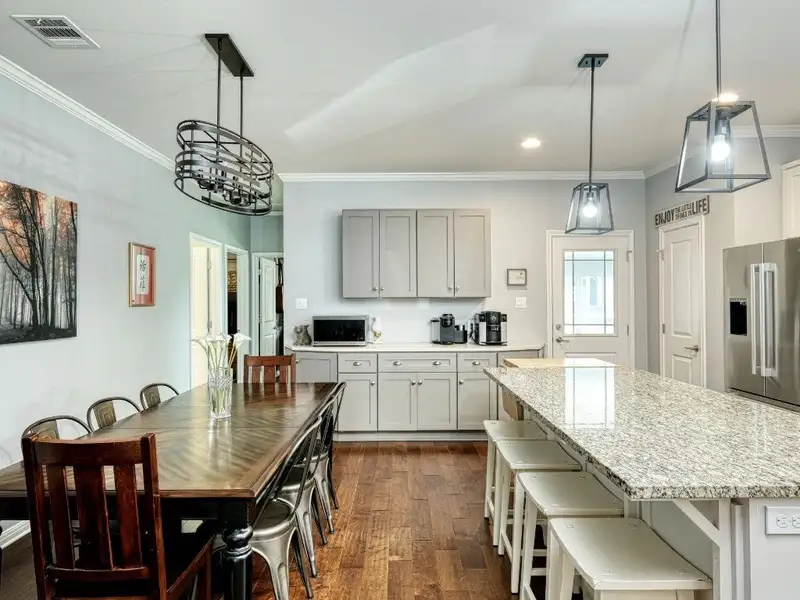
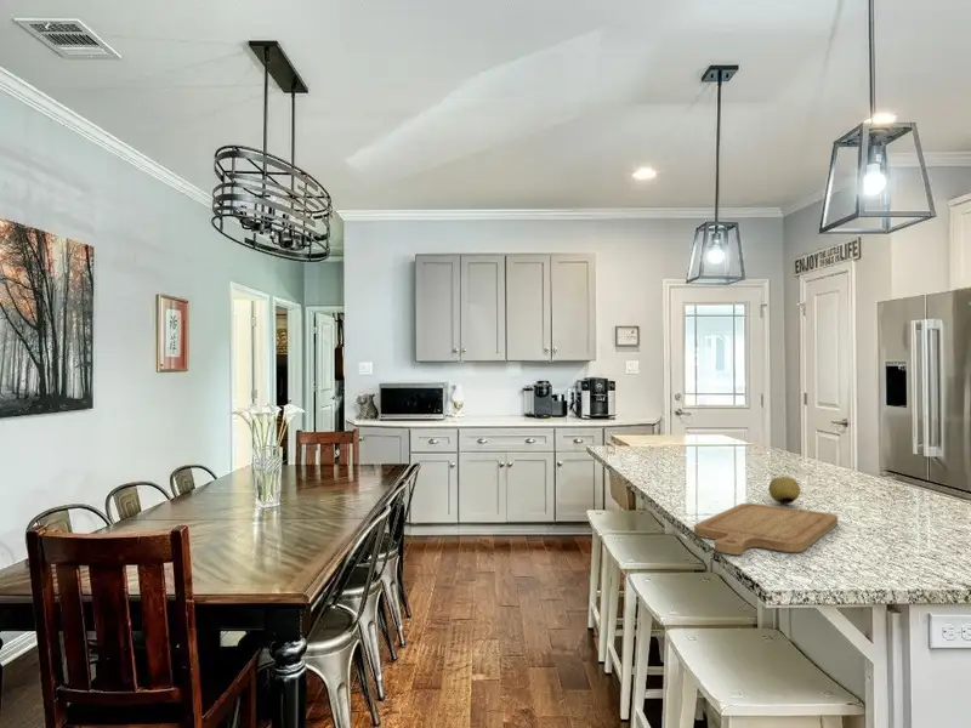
+ fruit (784, 490)
+ chopping board (761, 528)
